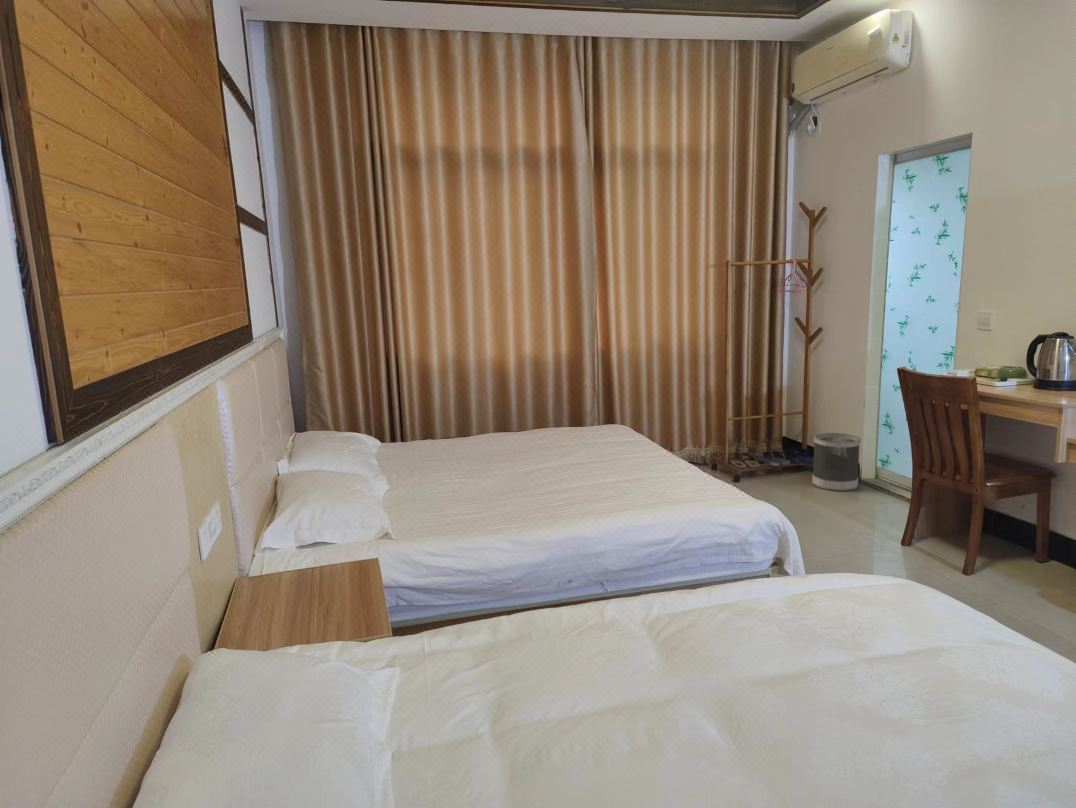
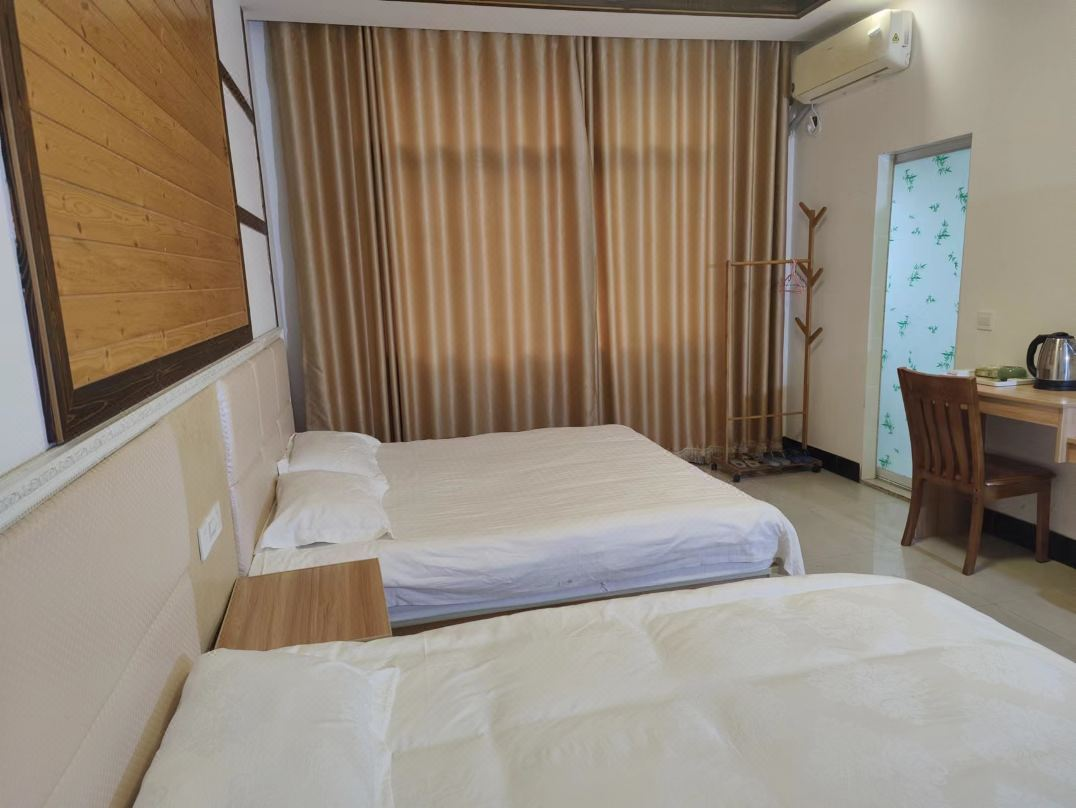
- wastebasket (835, 461)
